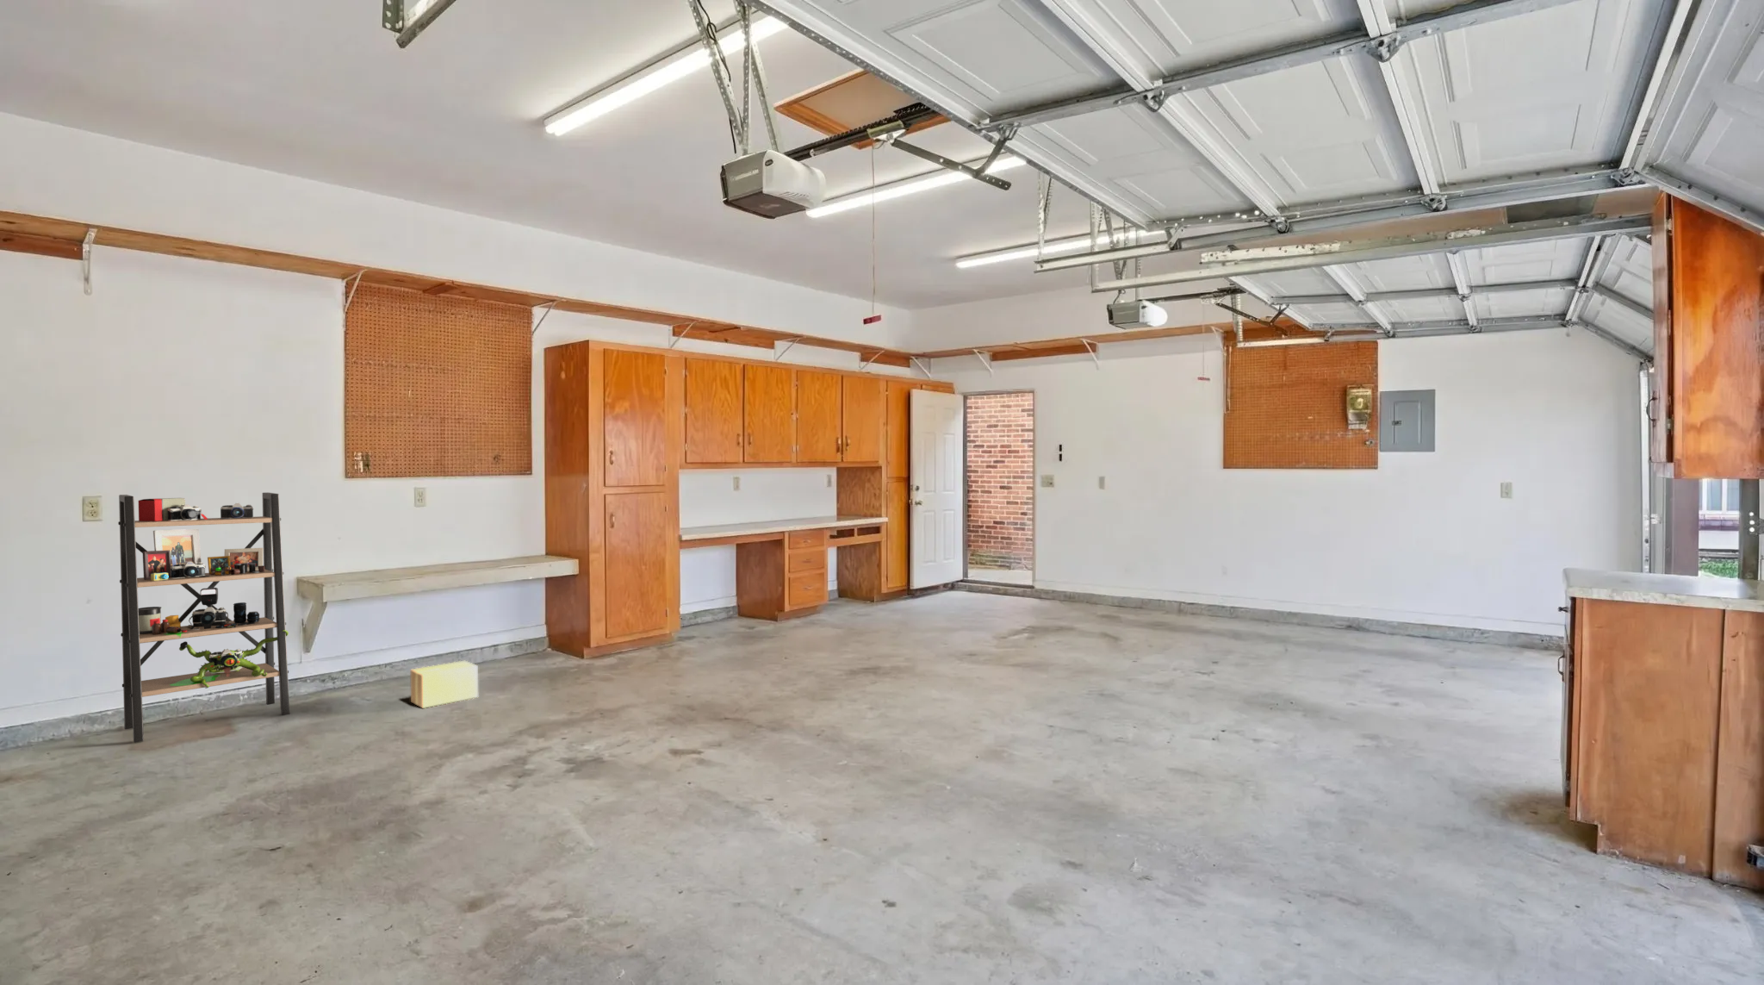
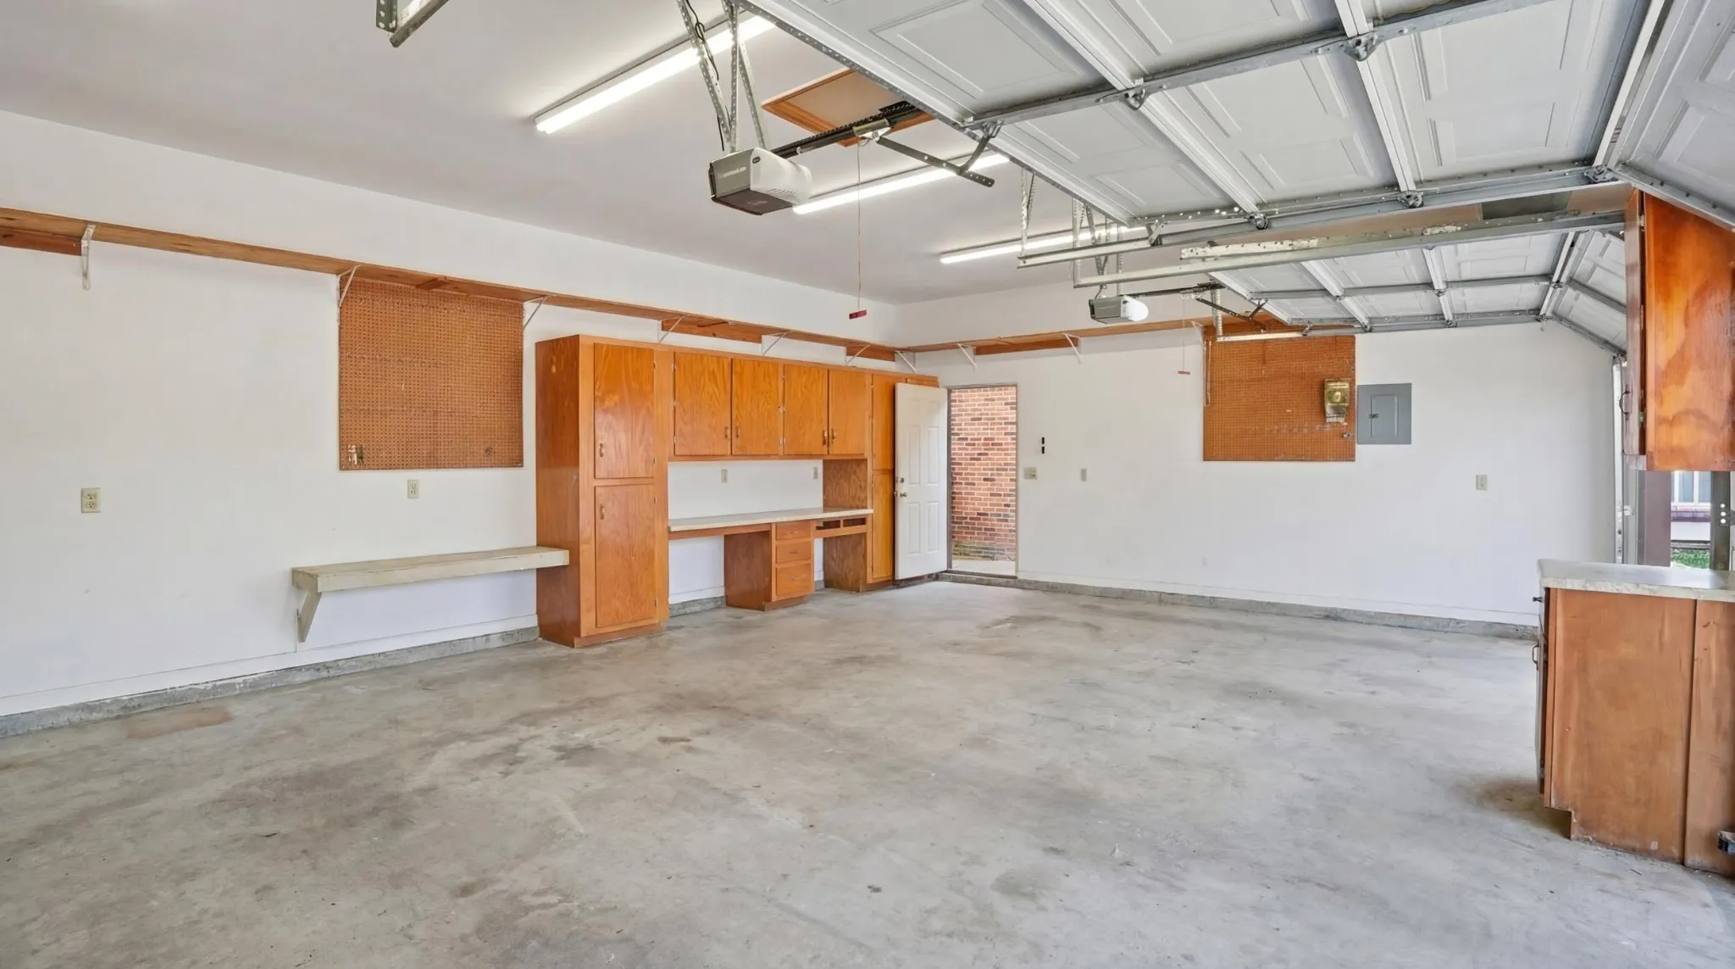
- cardboard box (445, 683)
- shelving unit (207, 607)
